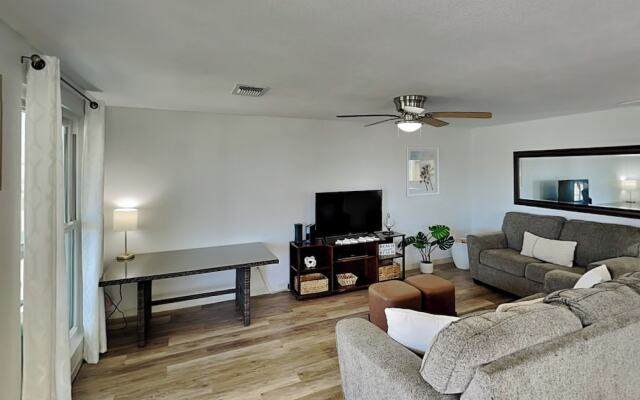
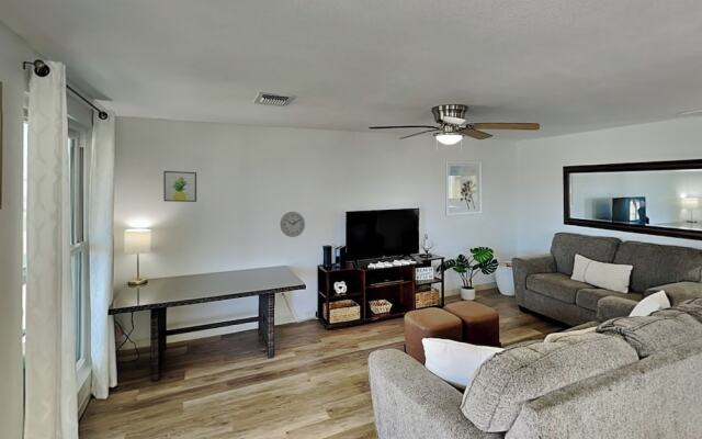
+ wall clock (293, 224)
+ wall art (180, 187)
